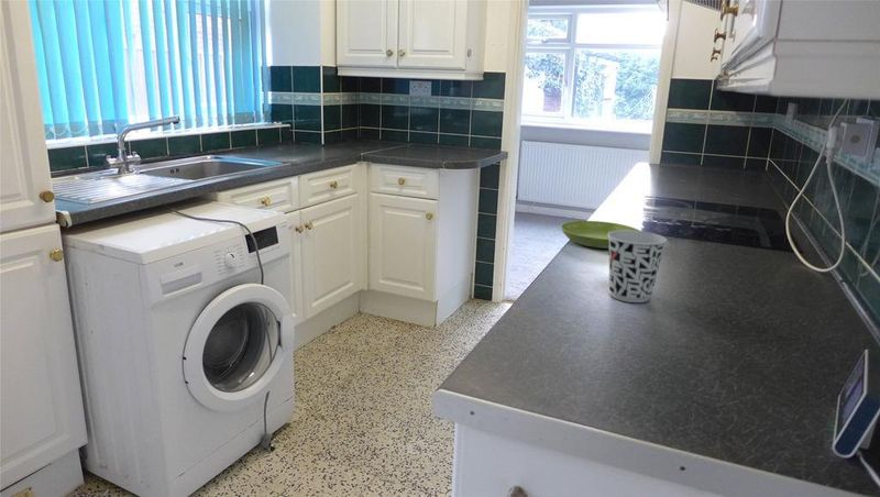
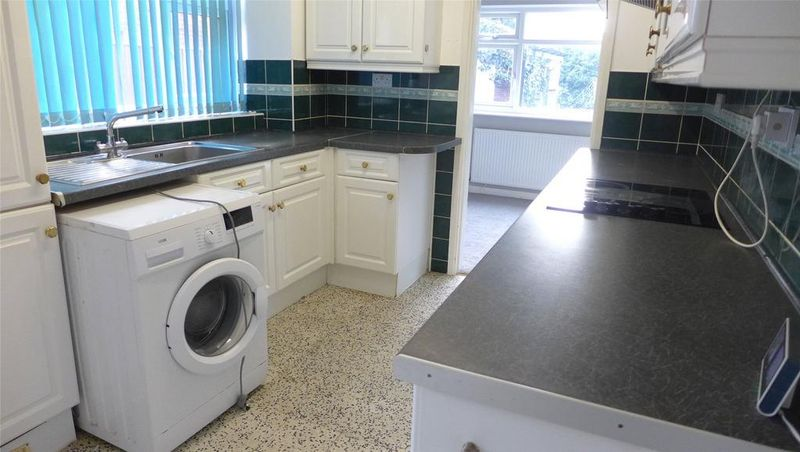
- cup (632, 266)
- saucer (601, 234)
